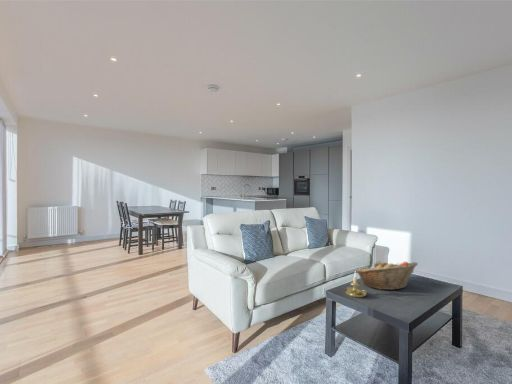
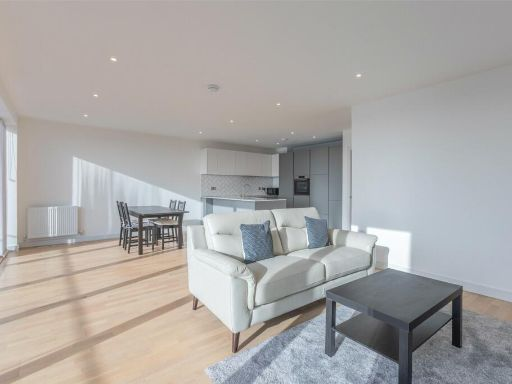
- candle holder (356, 282)
- fruit basket (386, 272)
